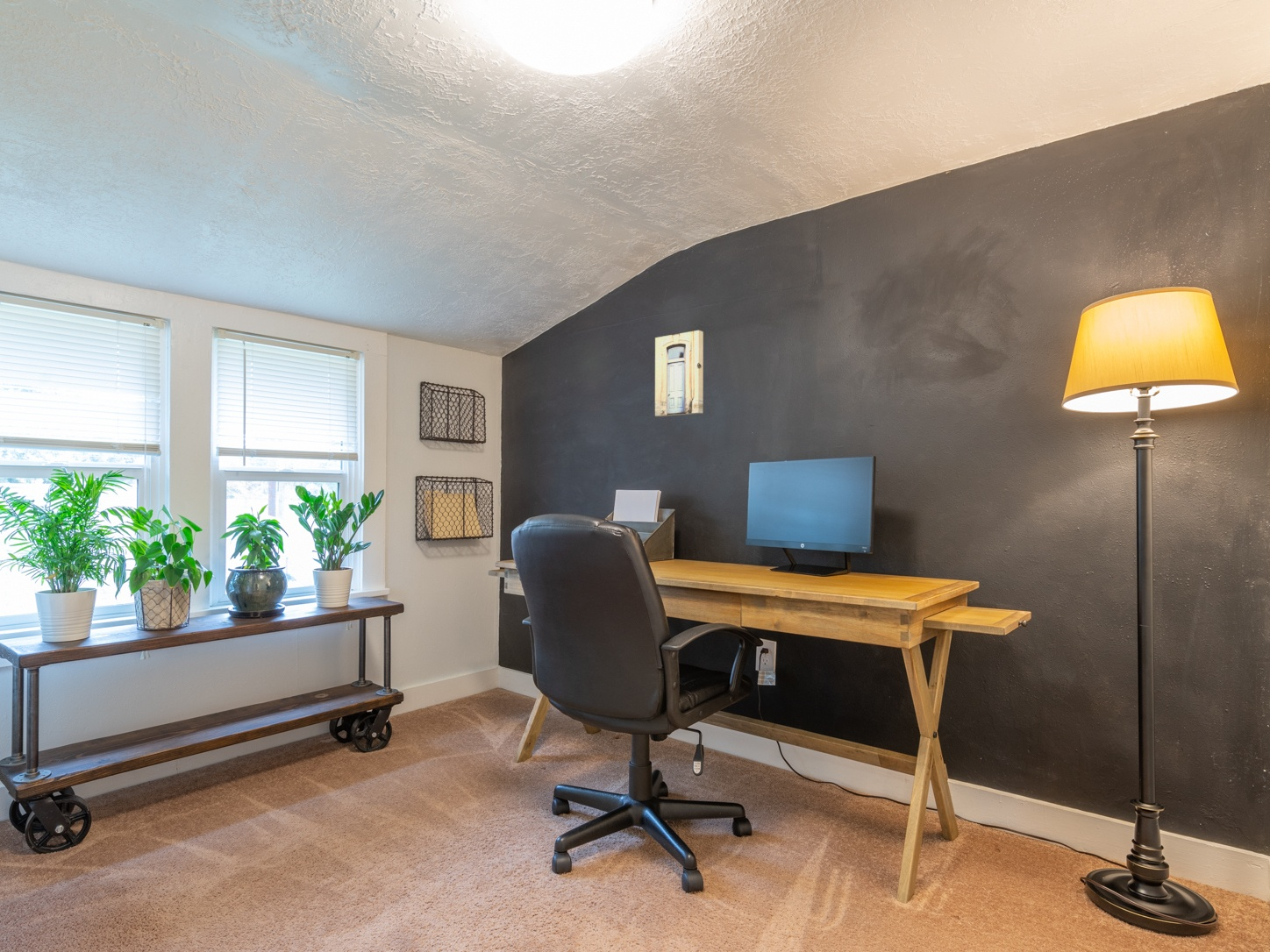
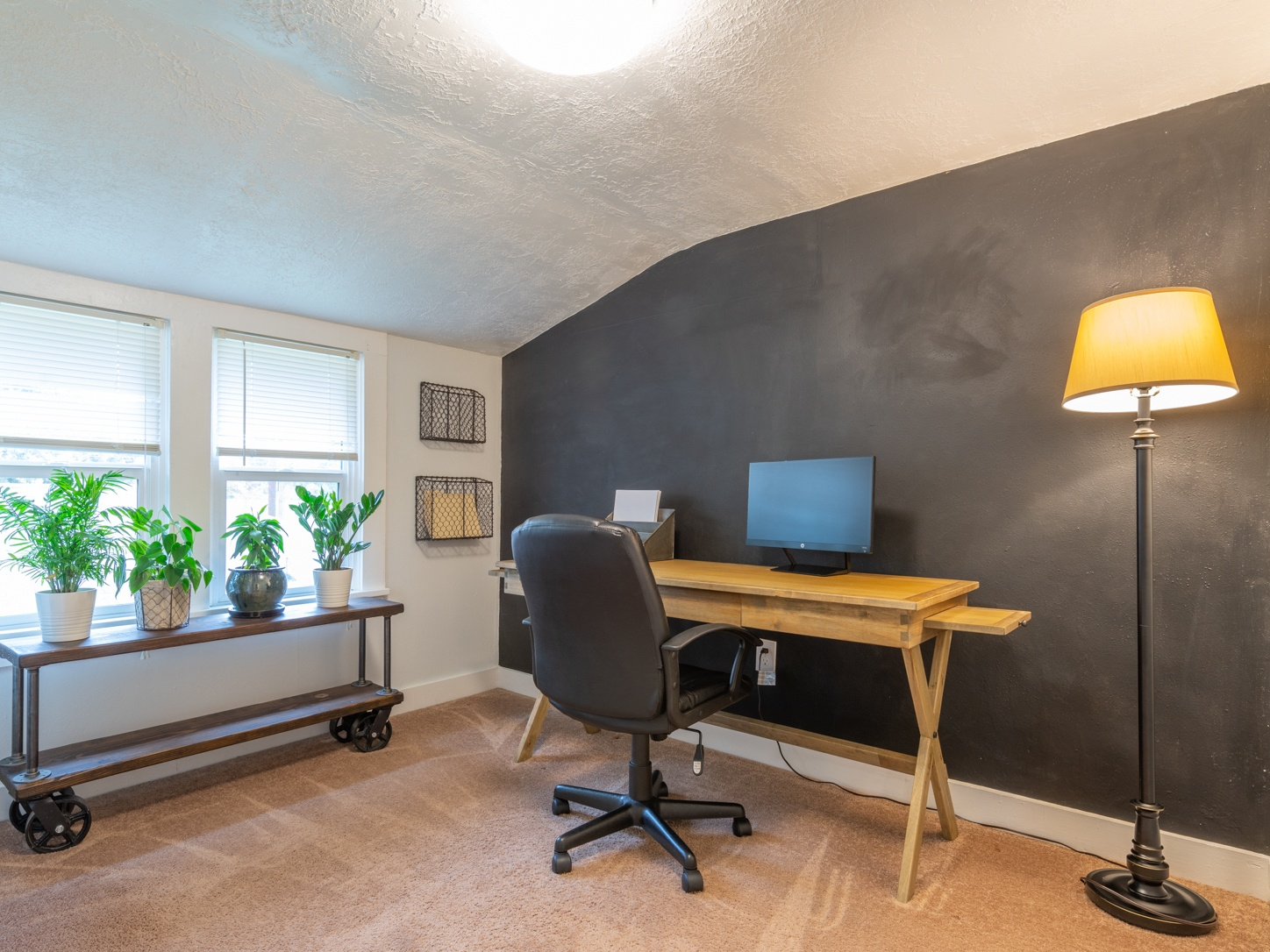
- wall art (678, 374)
